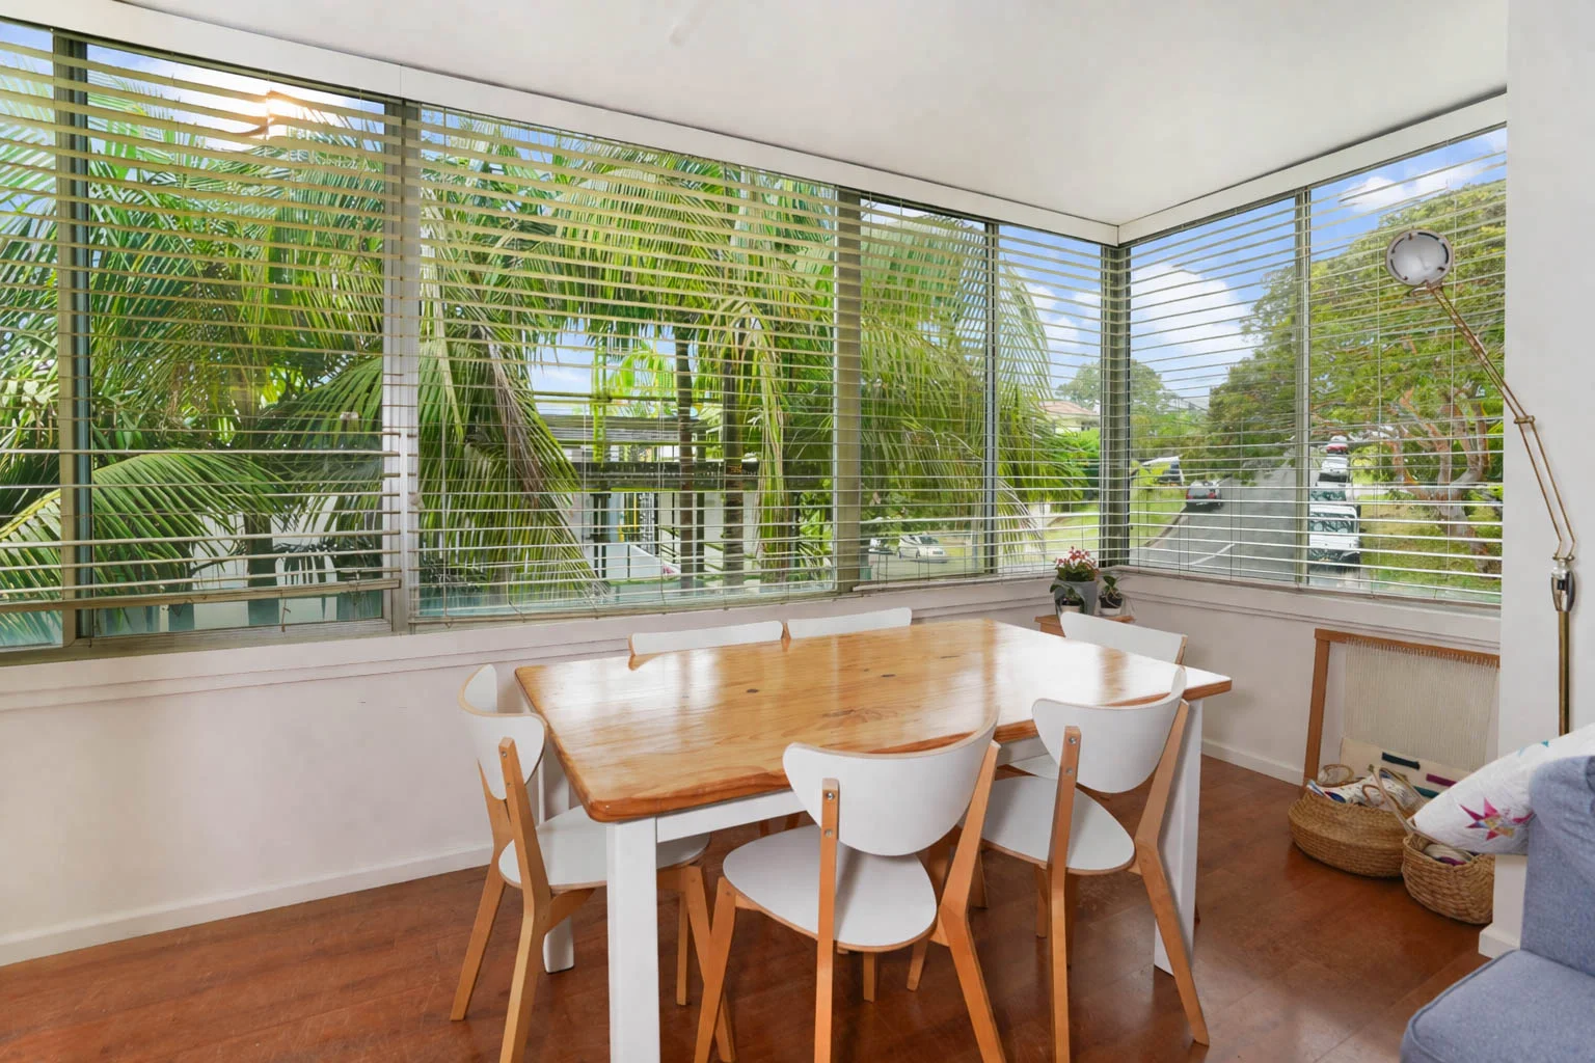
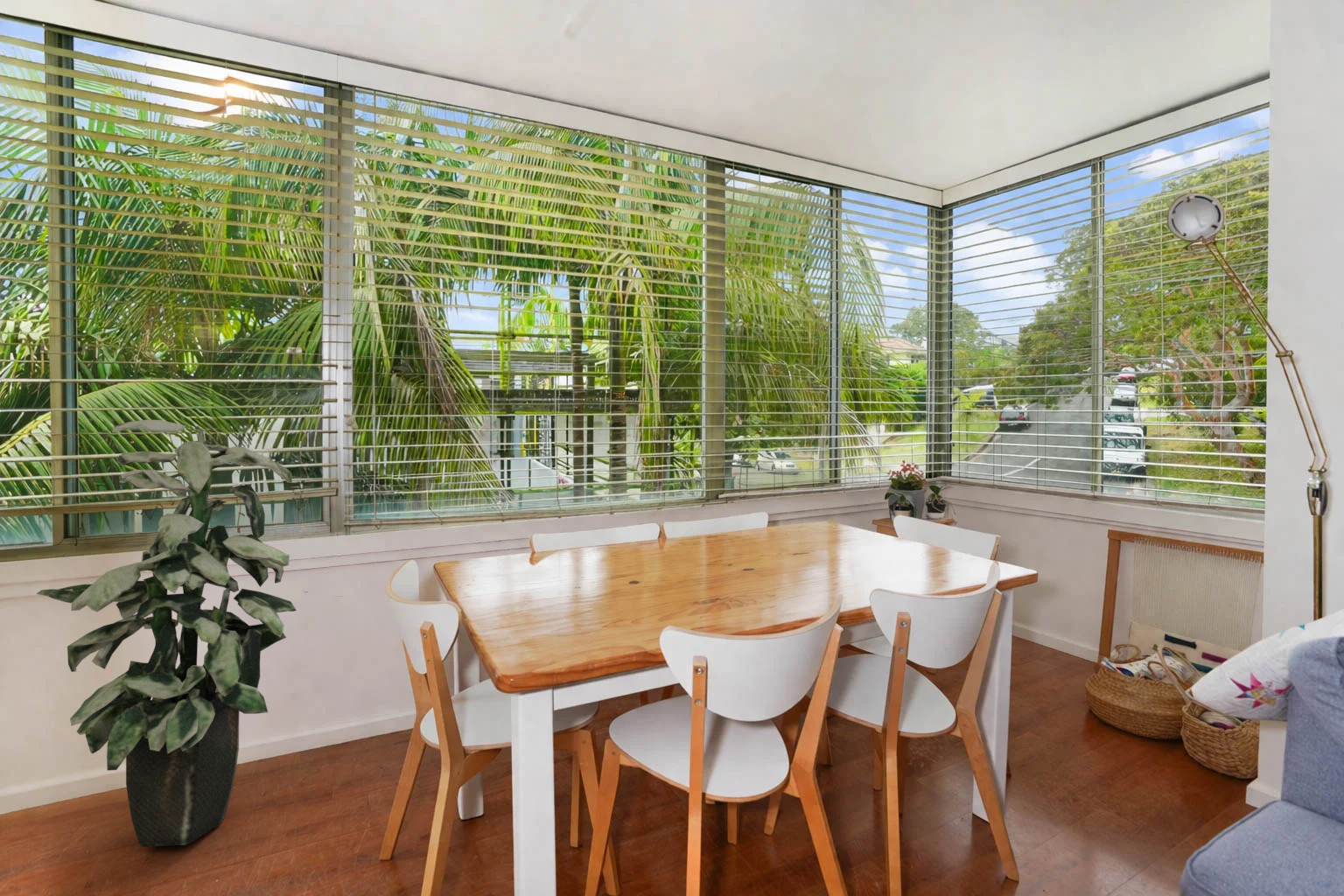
+ indoor plant (180, 623)
